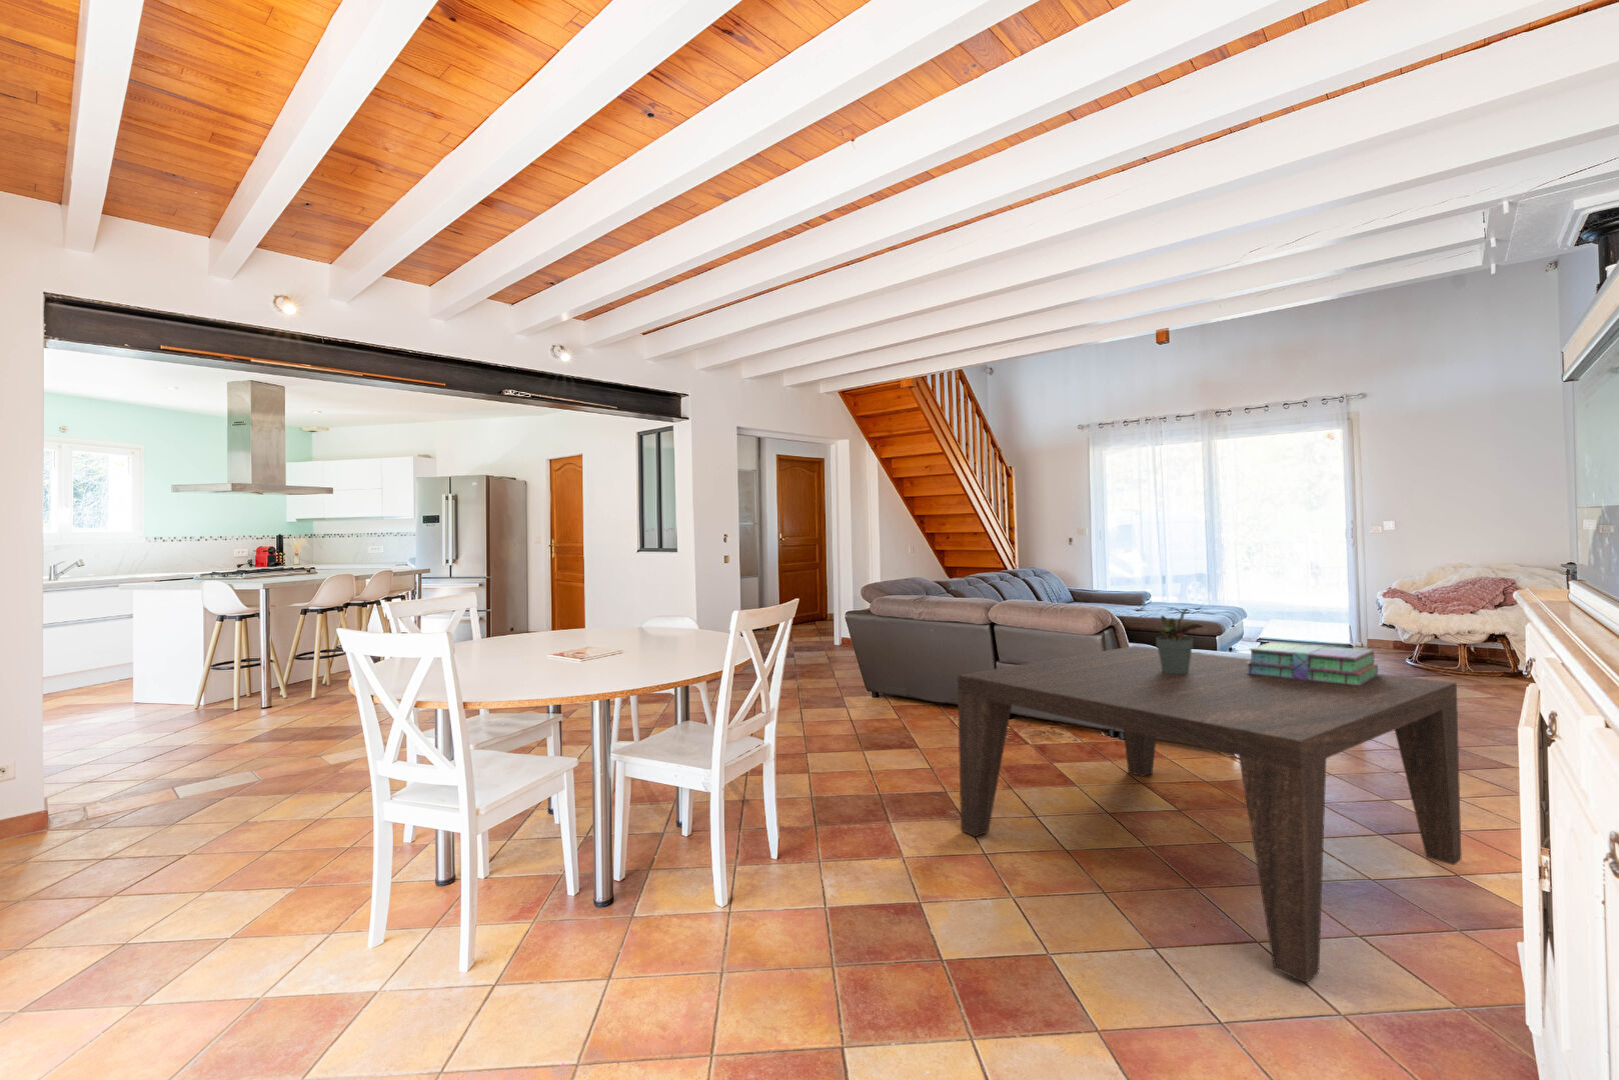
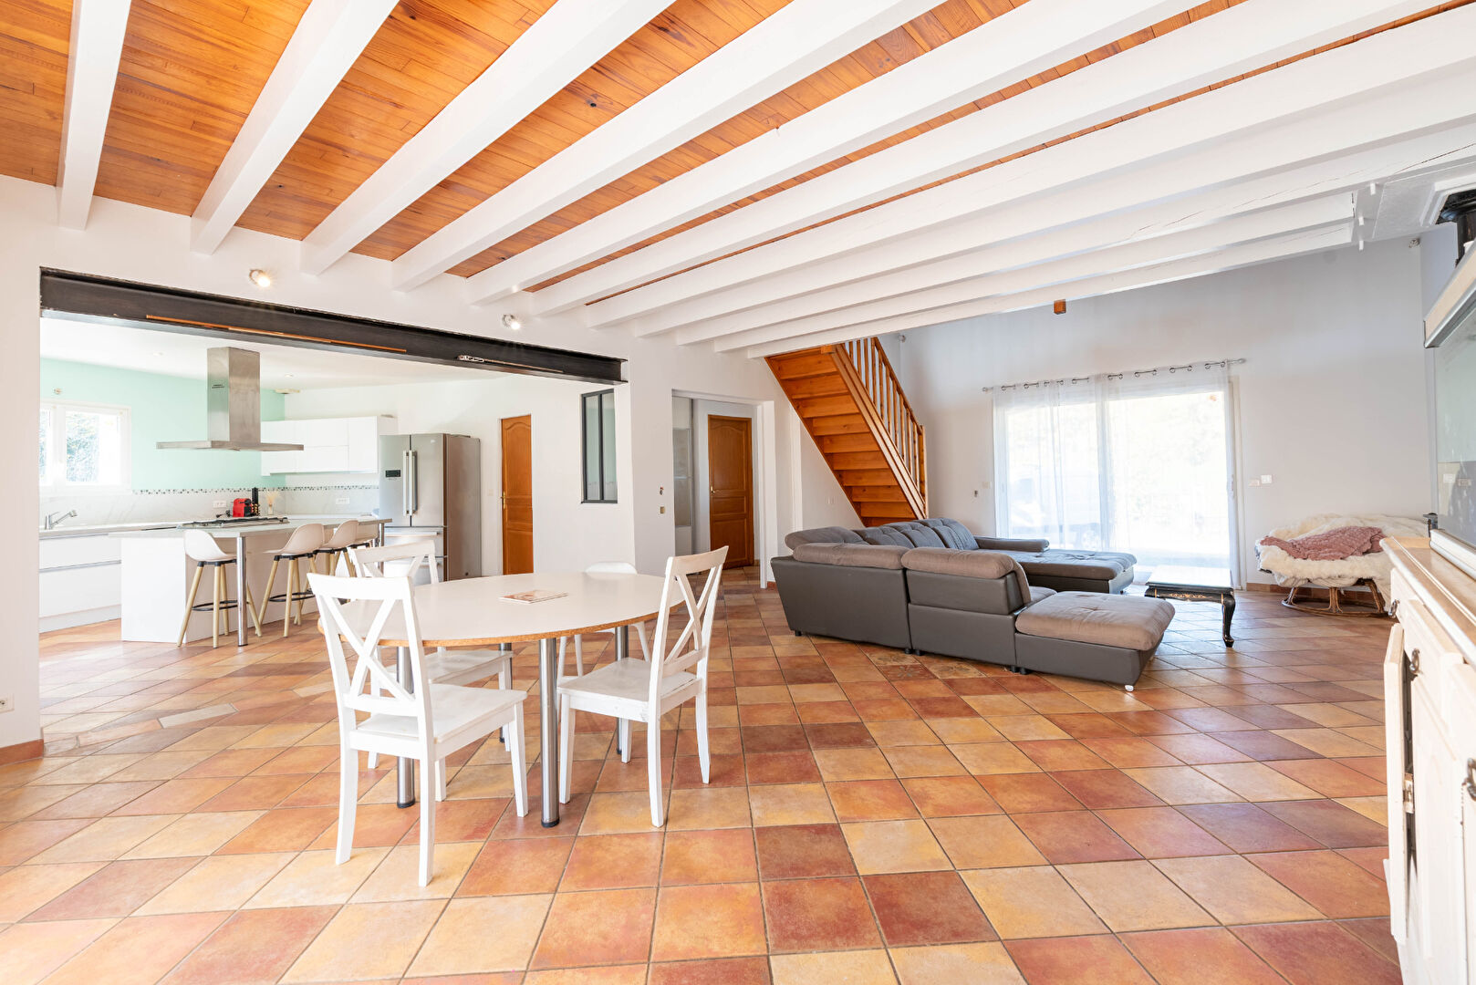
- coffee table (1198, 746)
- potted plant (1180, 639)
- stack of books (1310, 661)
